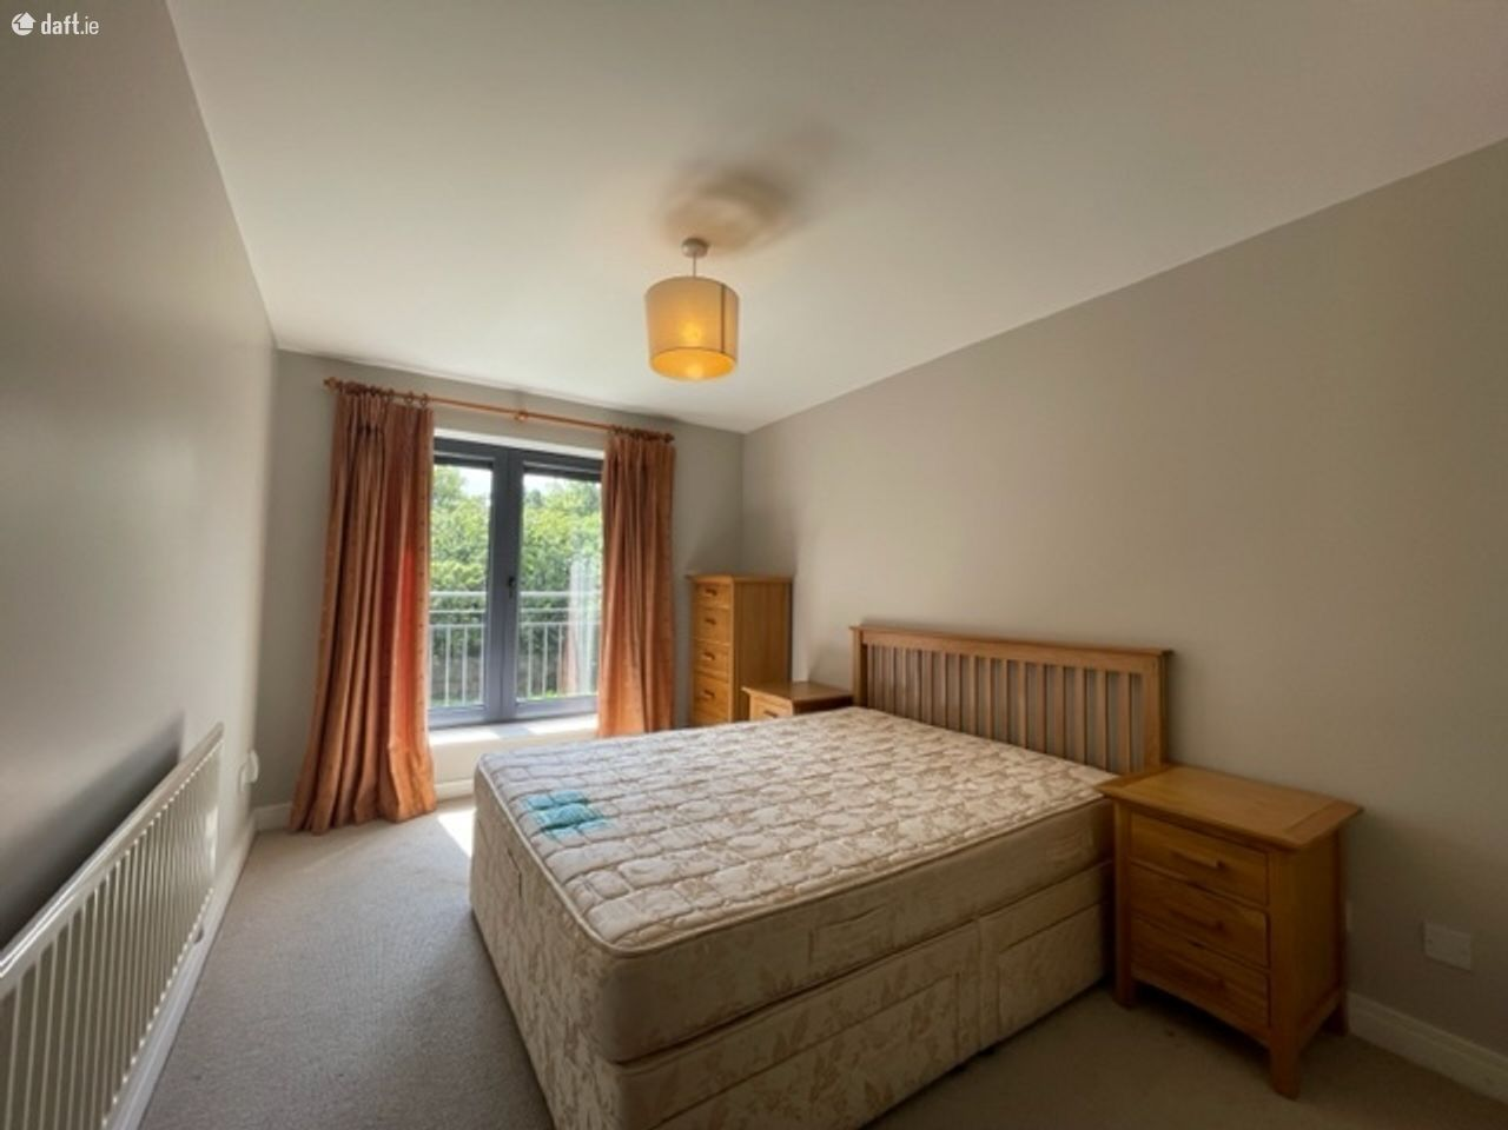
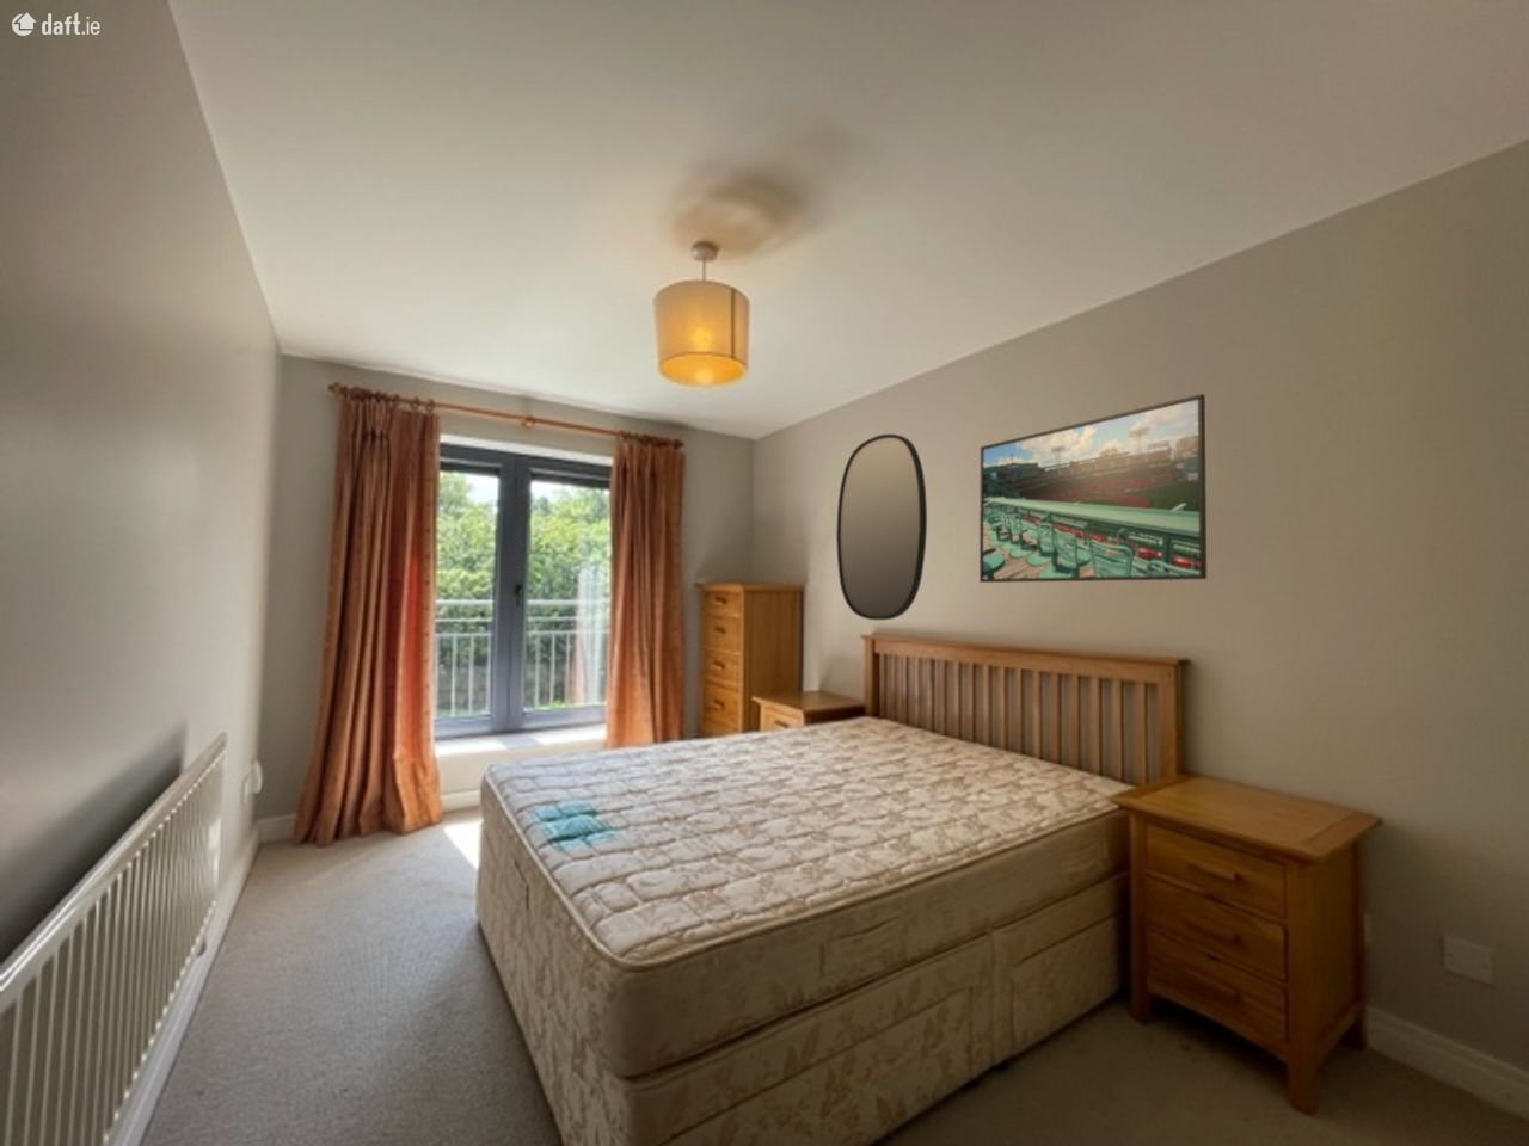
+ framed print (1075, 501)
+ home mirror (878, 527)
